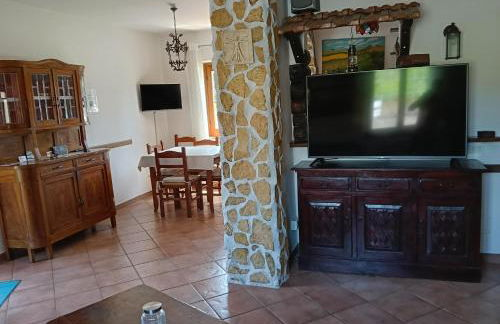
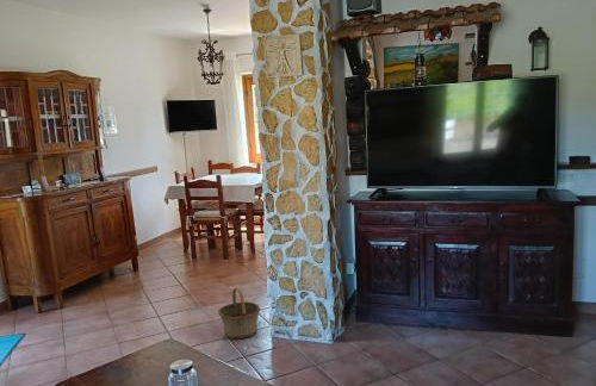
+ basket (238, 311)
